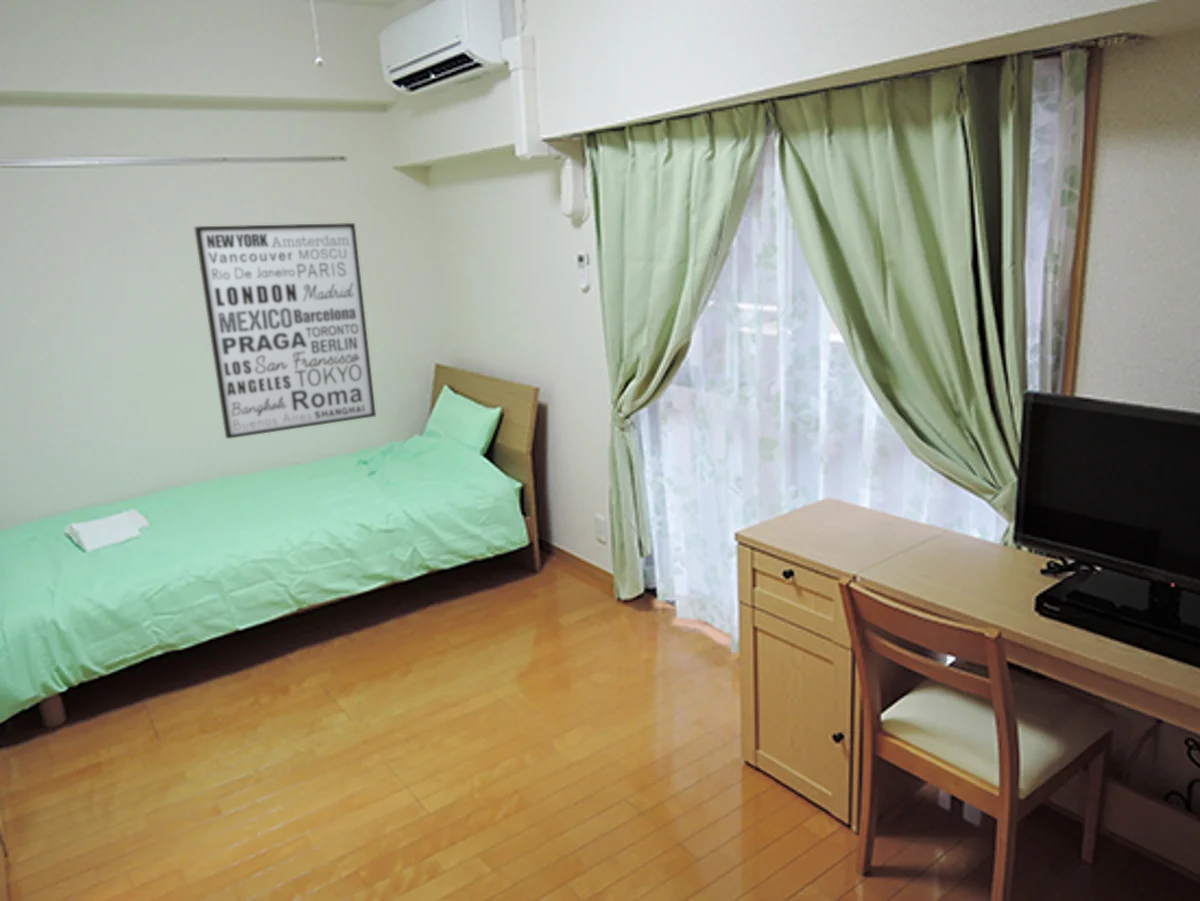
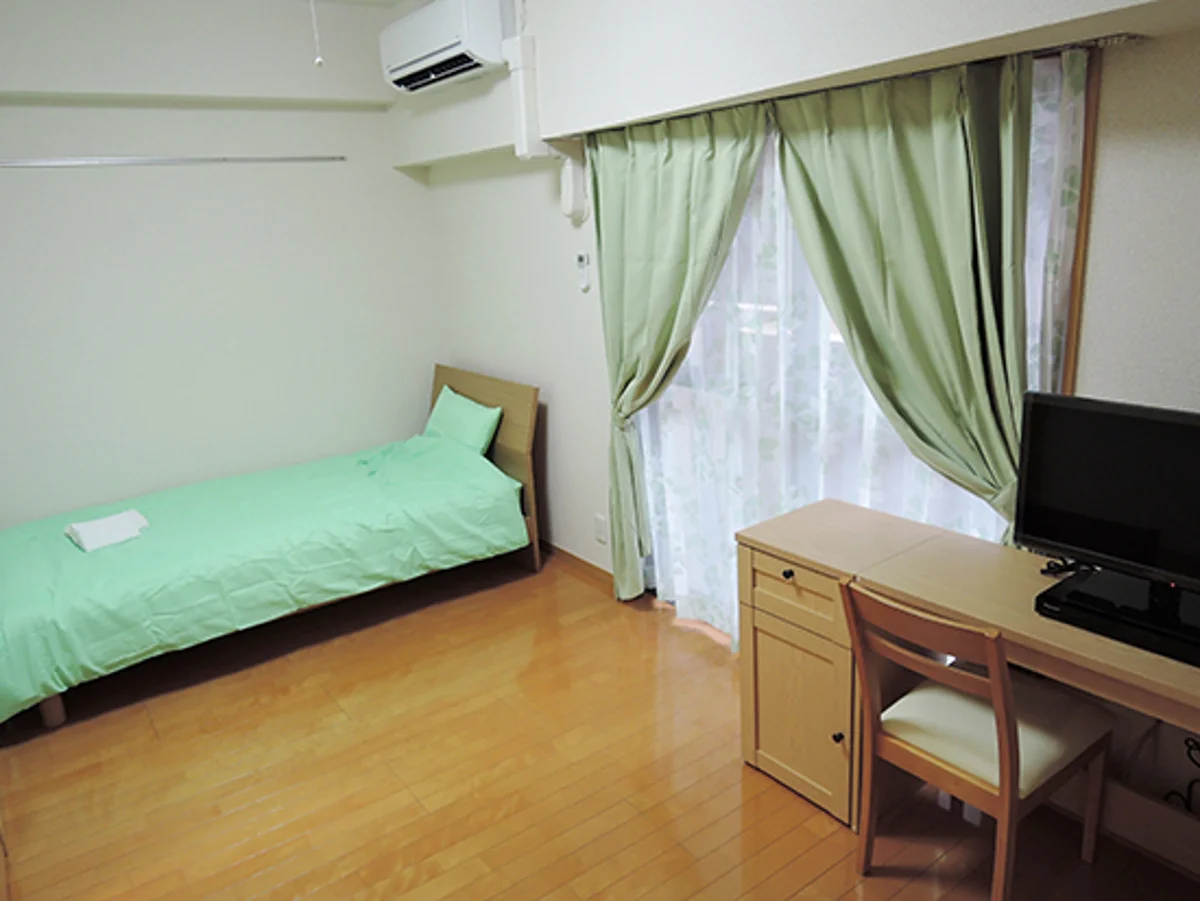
- wall art (291, 328)
